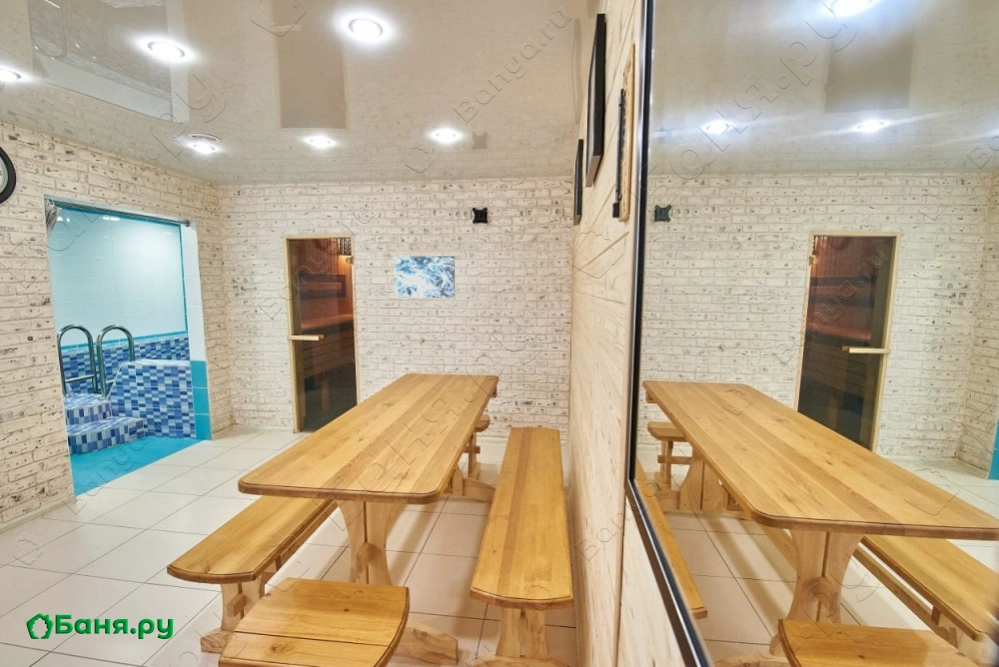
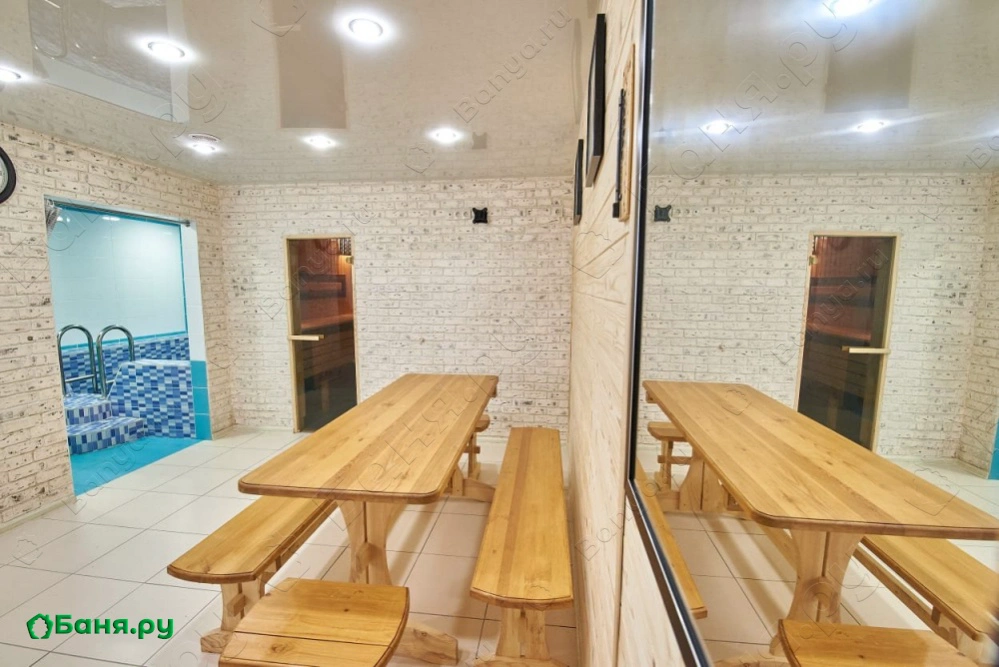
- wall art (424, 277)
